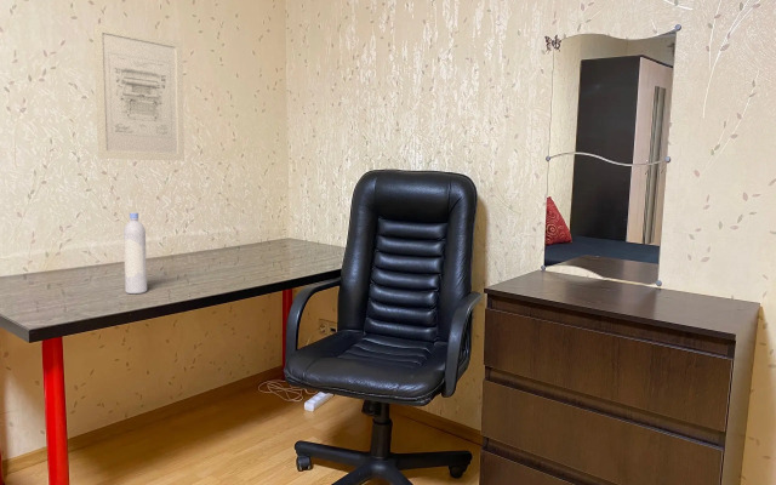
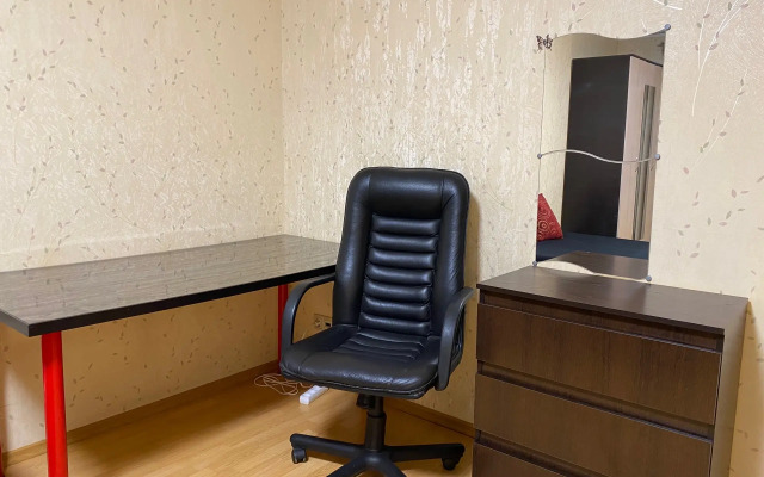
- bottle (135, 252)
- wall art (142, 97)
